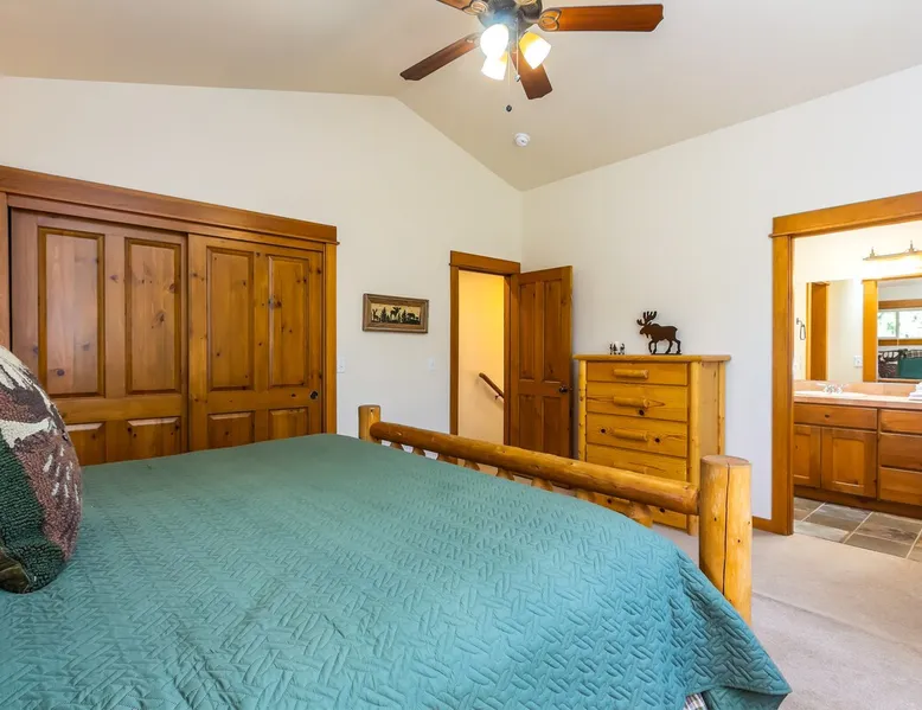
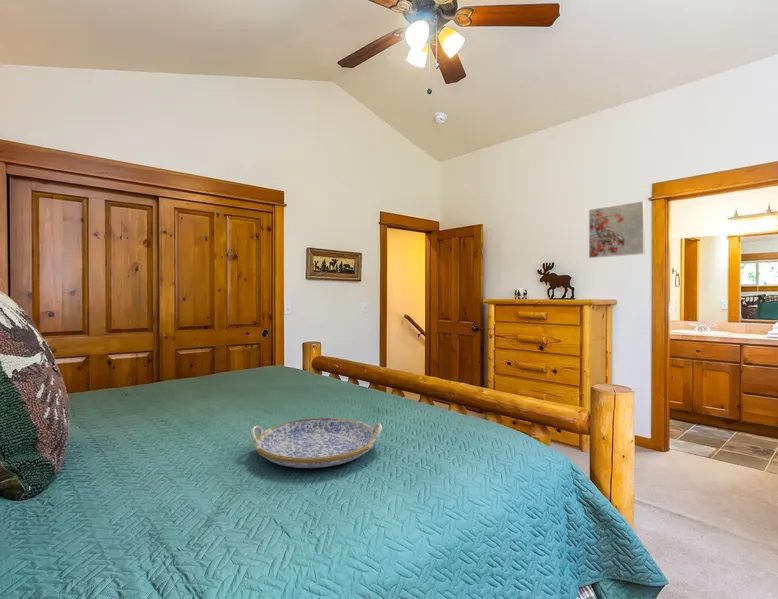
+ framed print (615, 230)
+ serving tray (317, 438)
